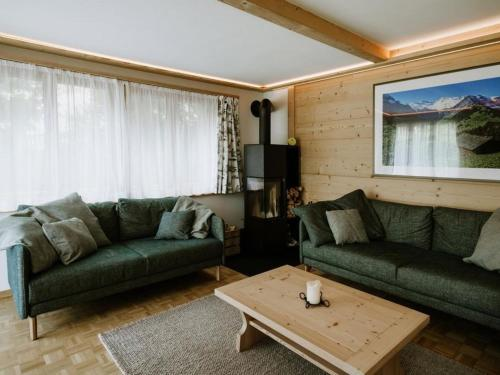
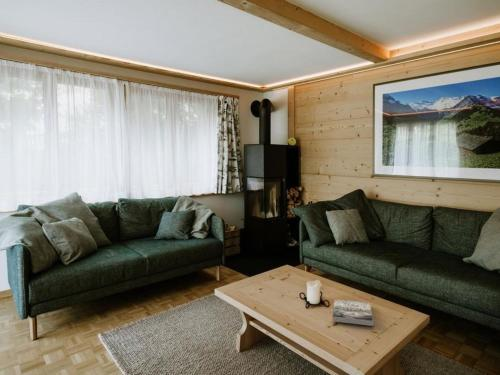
+ book (352, 311)
